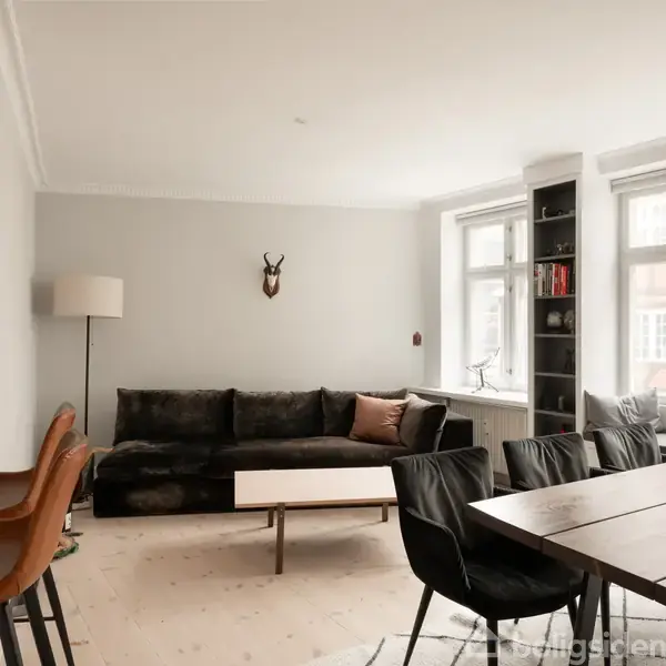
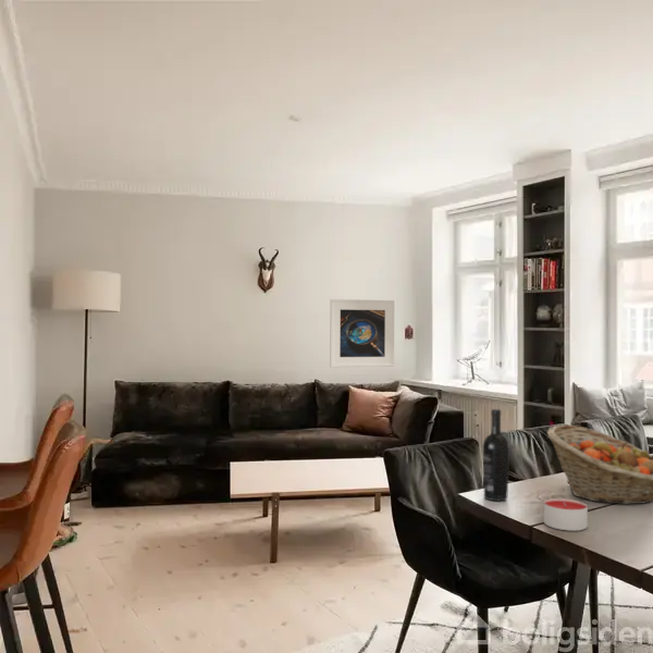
+ fruit basket (606, 461)
+ wine bottle (495, 454)
+ candle (565, 513)
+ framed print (362, 333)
